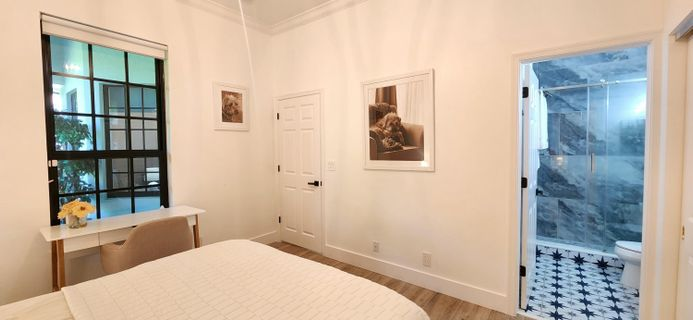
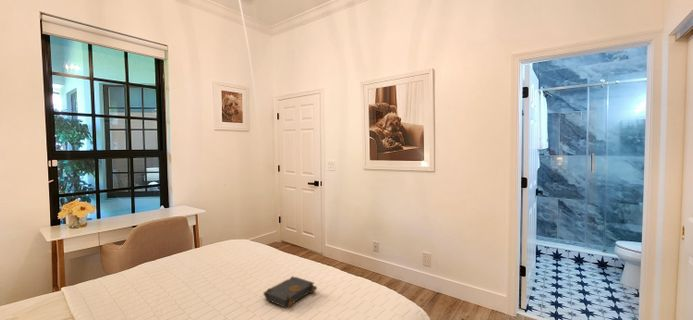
+ book (290, 290)
